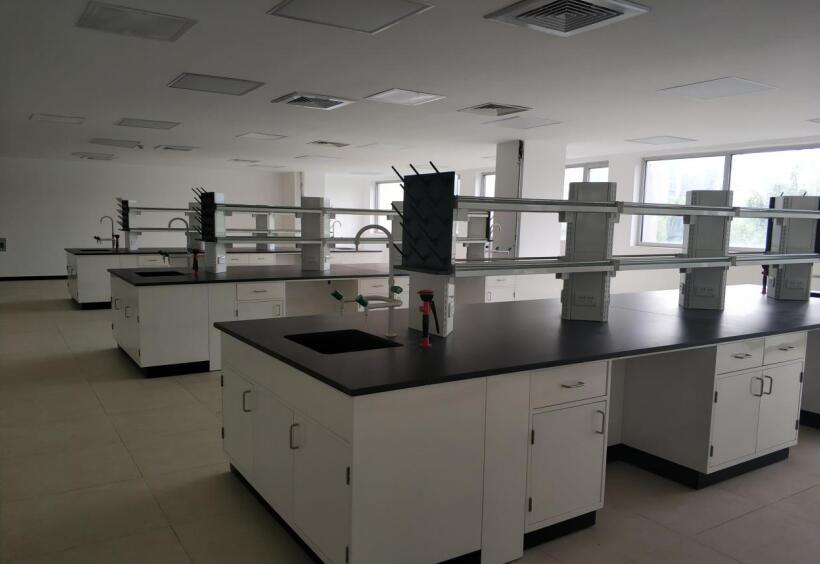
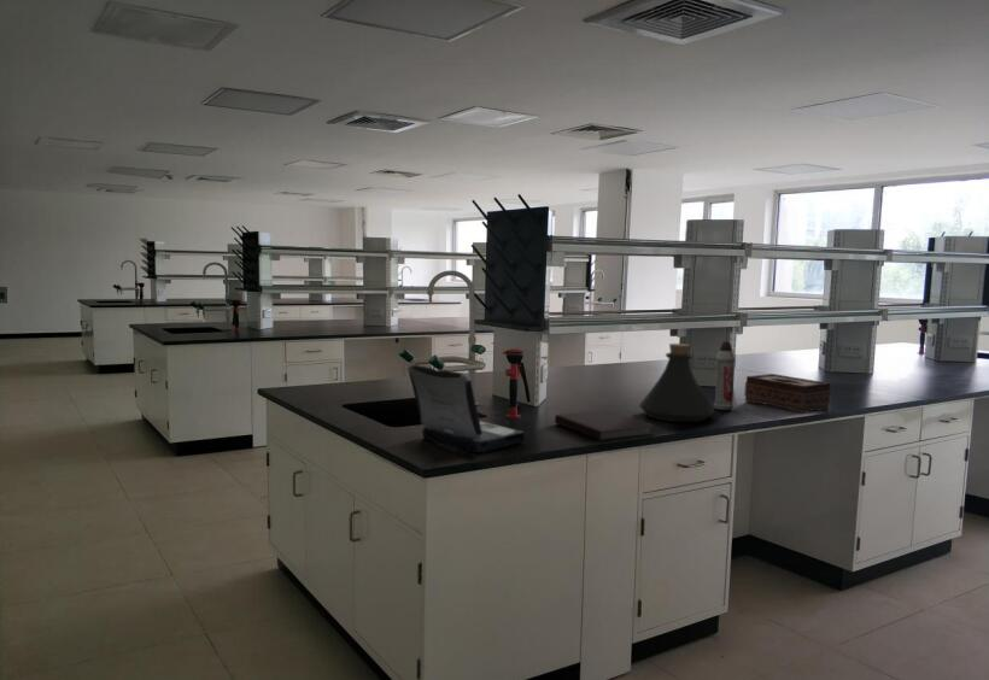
+ notebook (603, 424)
+ bottle (678, 380)
+ spray bottle (725, 375)
+ tissue box (786, 392)
+ laptop (467, 404)
